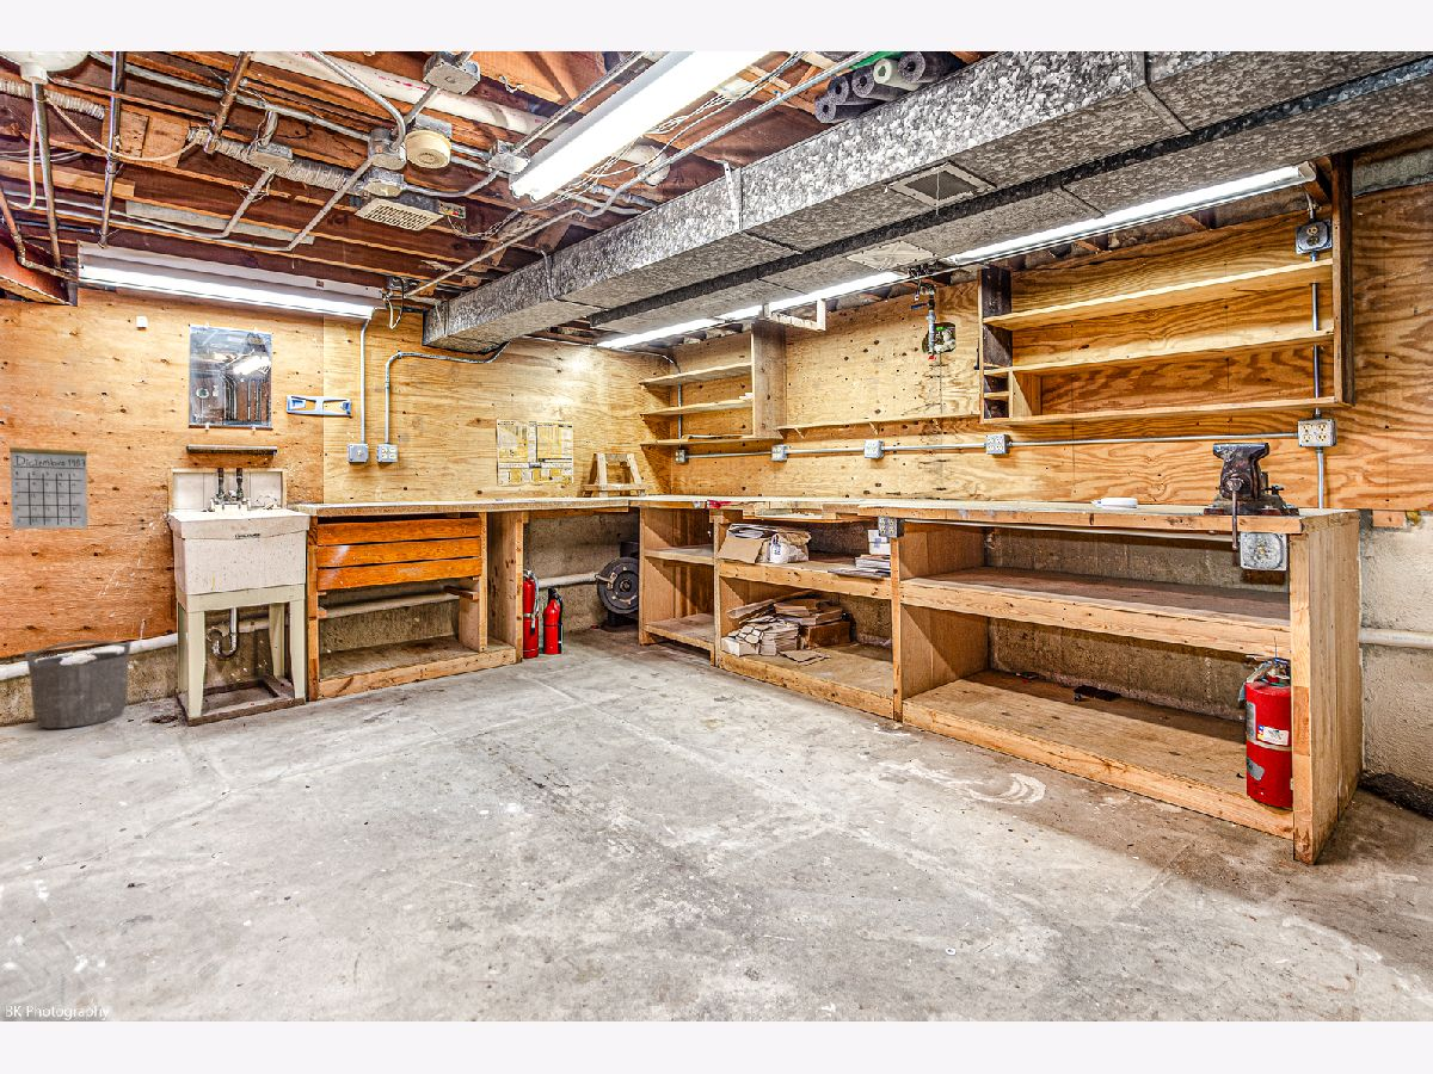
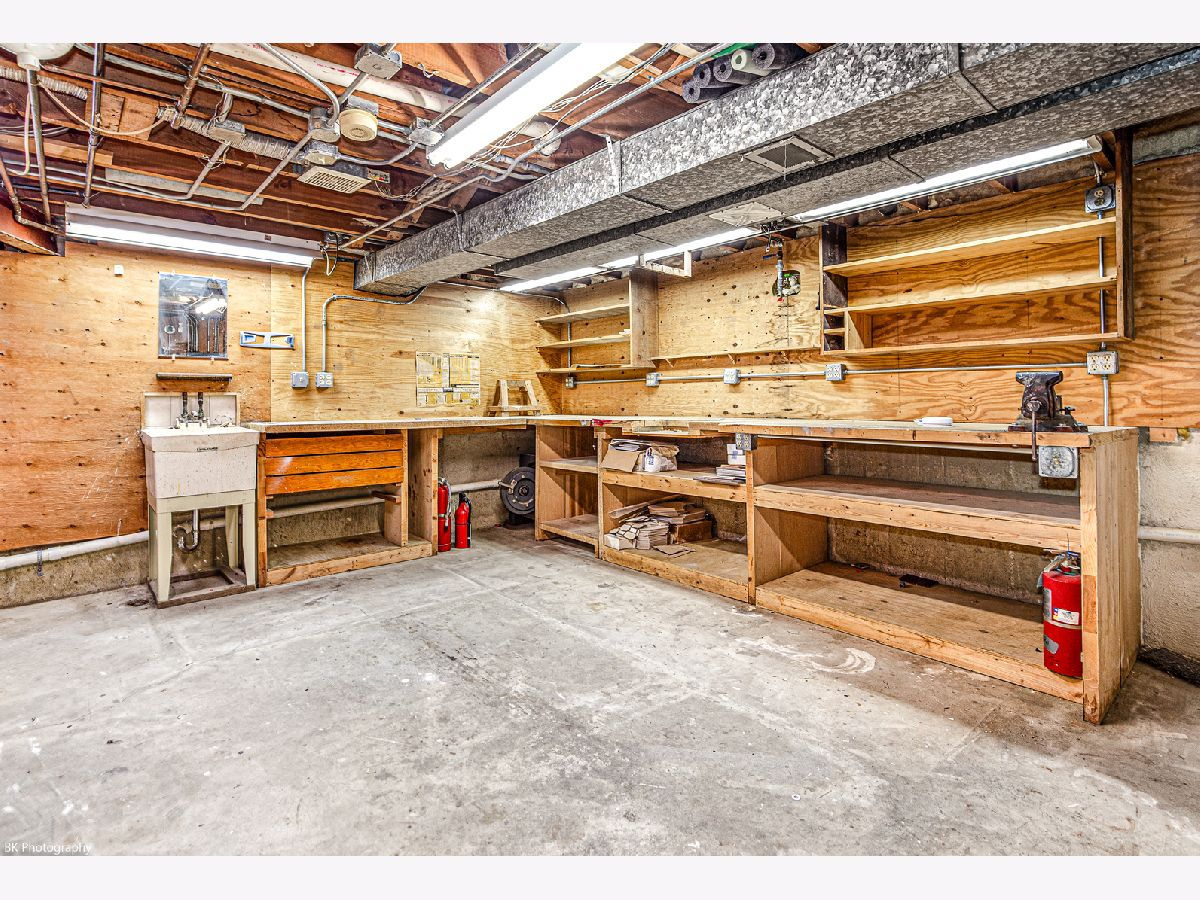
- calendar (49, 479)
- bucket (80, 679)
